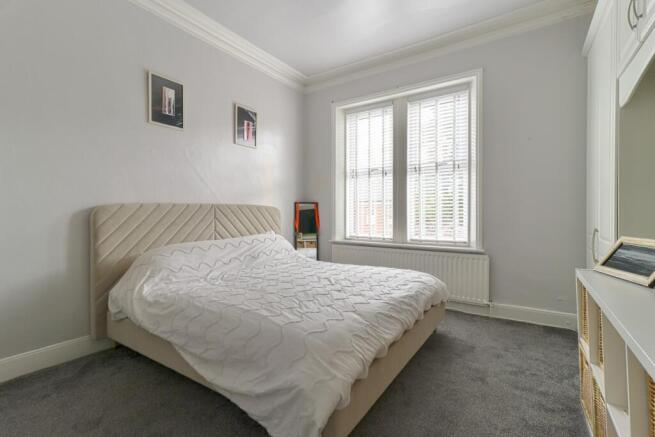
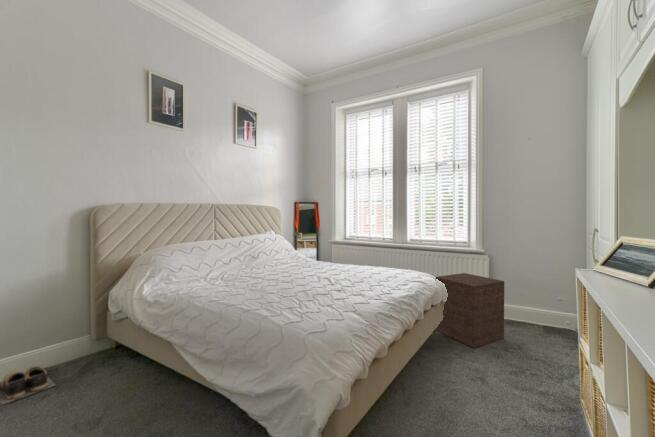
+ nightstand (469, 306)
+ shoes (24, 378)
